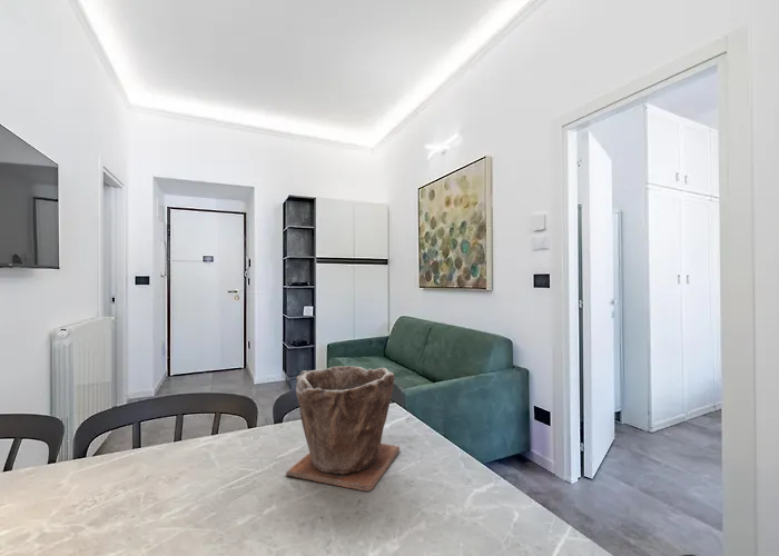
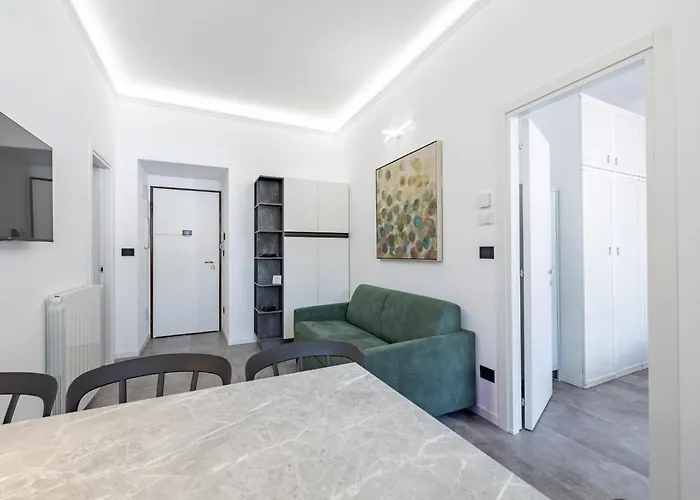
- plant pot (346, 415)
